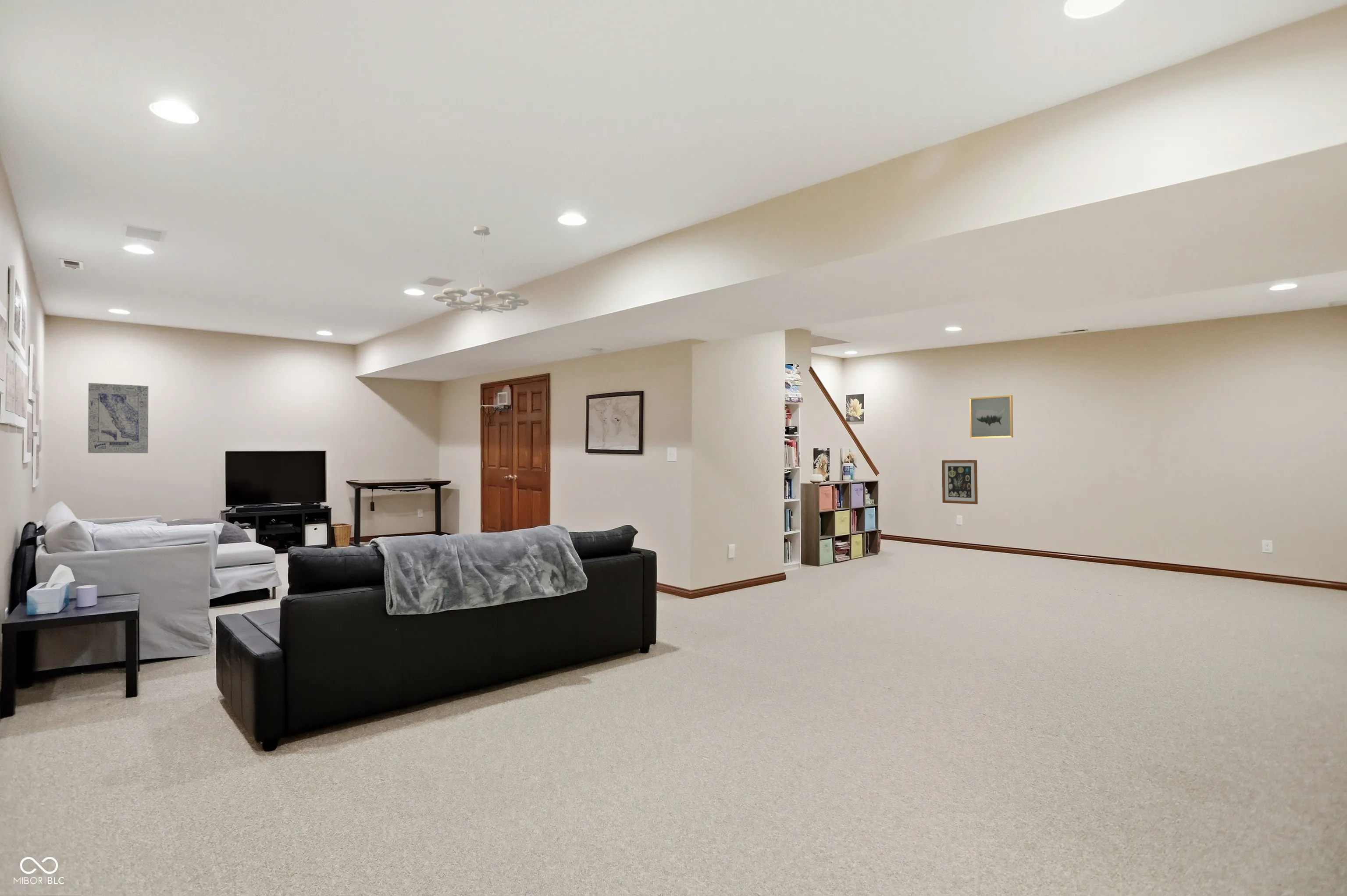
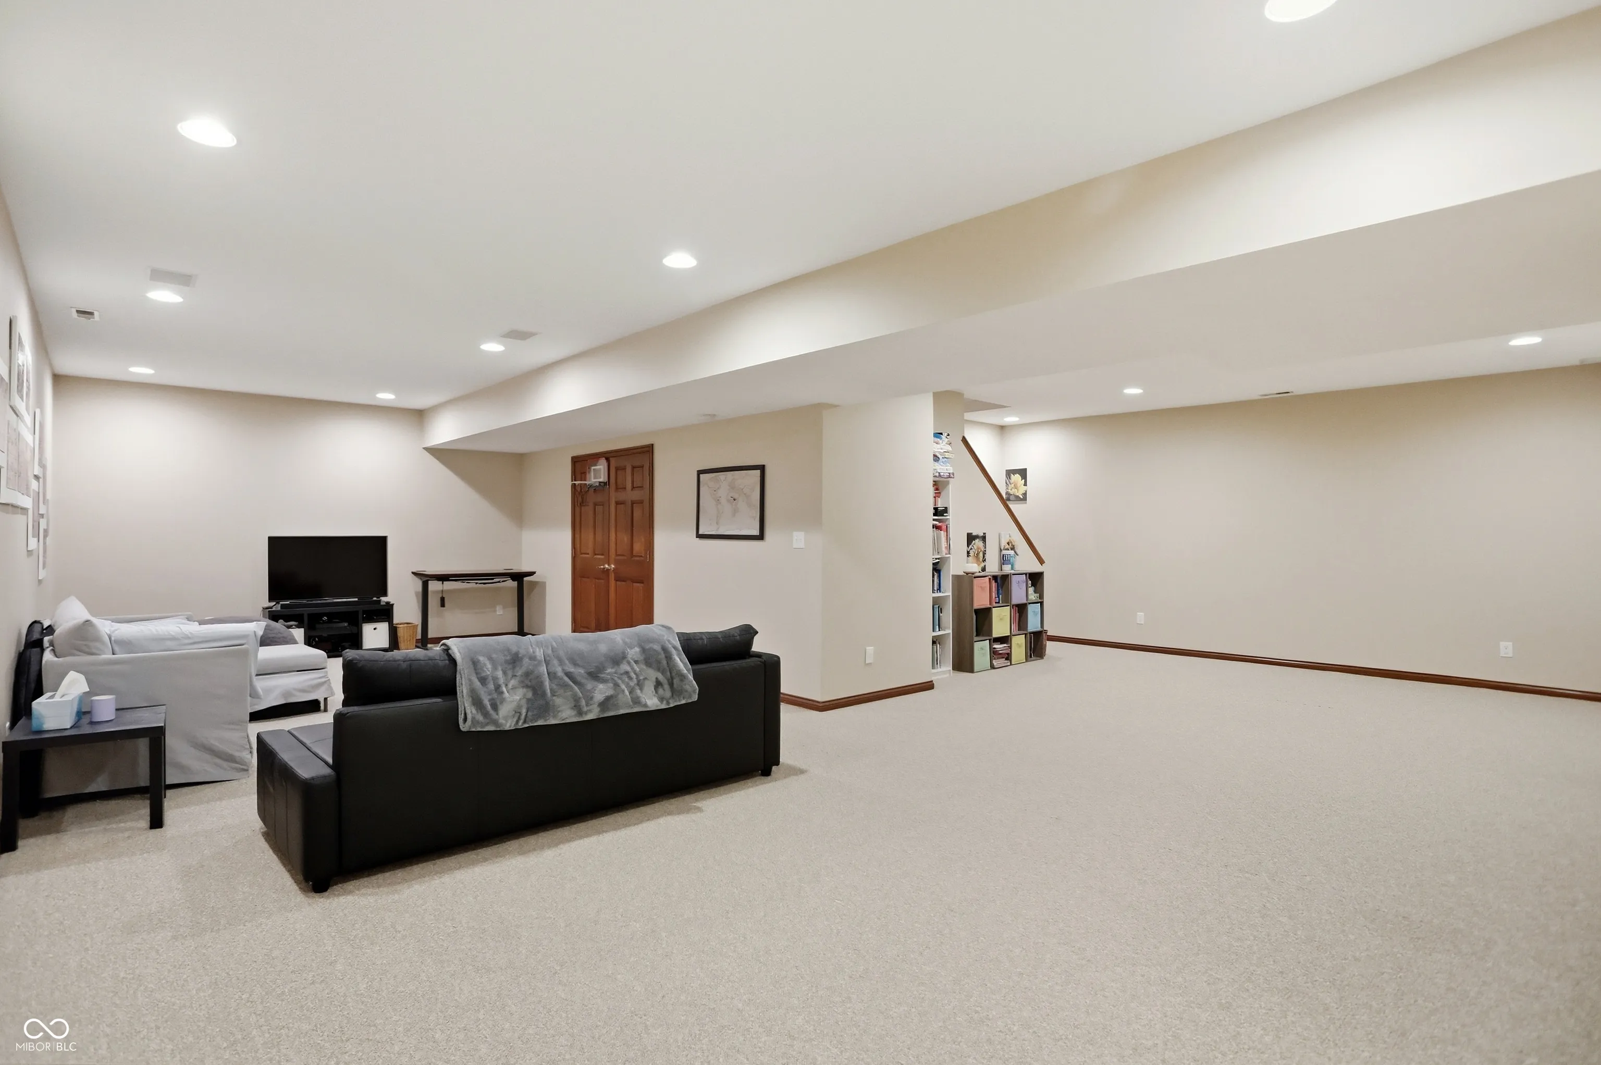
- wall art (119, 419)
- chandelier (481, 269)
- wall art (991, 417)
- wall art (959, 482)
